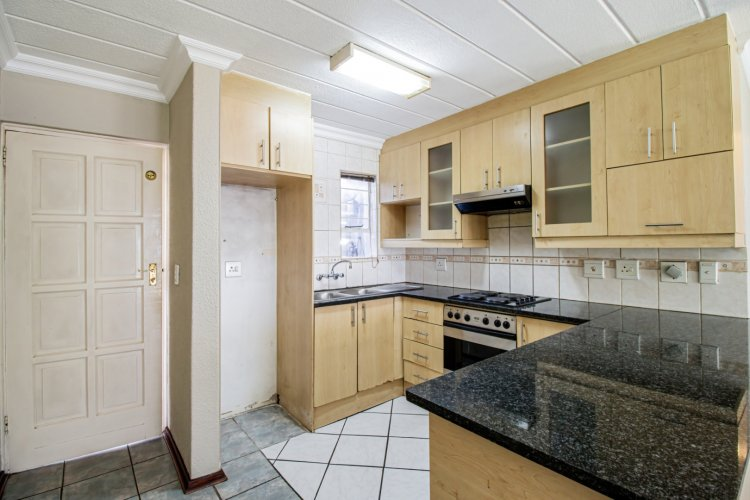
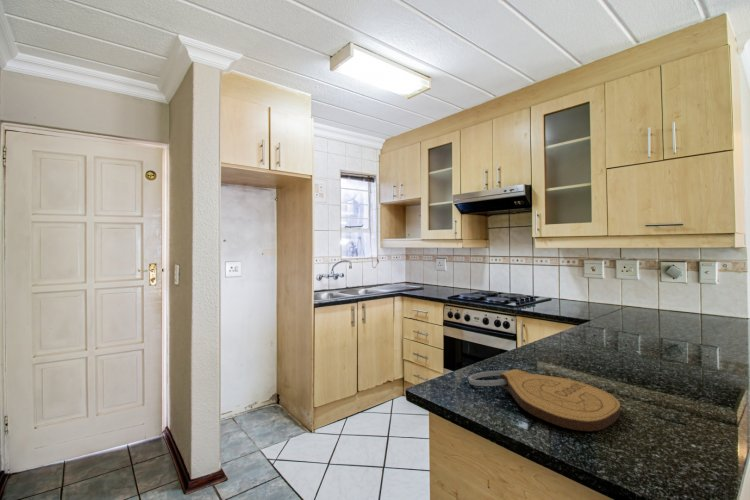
+ key chain (532, 387)
